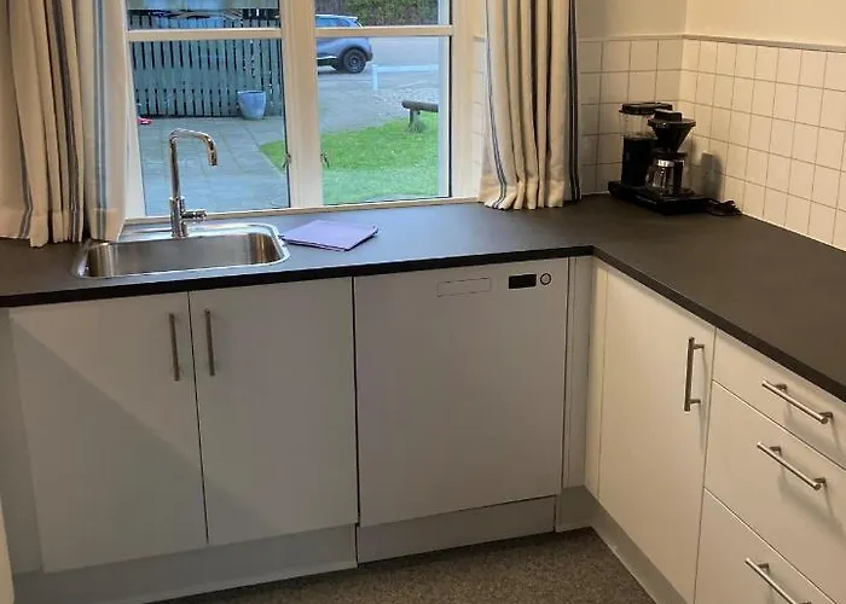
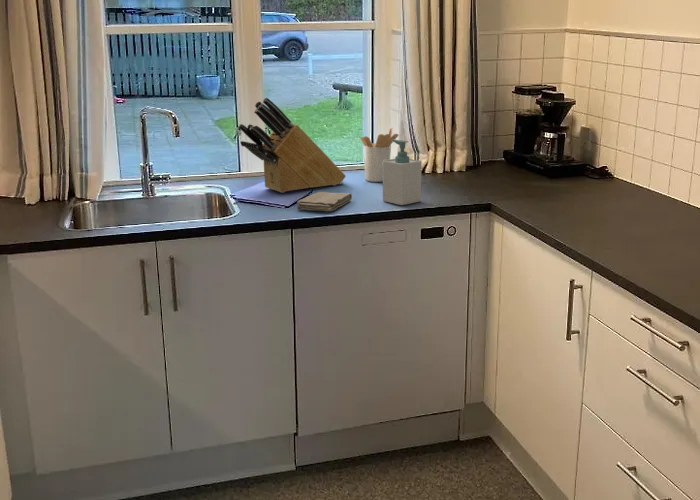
+ soap bottle (401, 171)
+ washcloth (324, 200)
+ knife block (292, 142)
+ utensil holder (380, 155)
